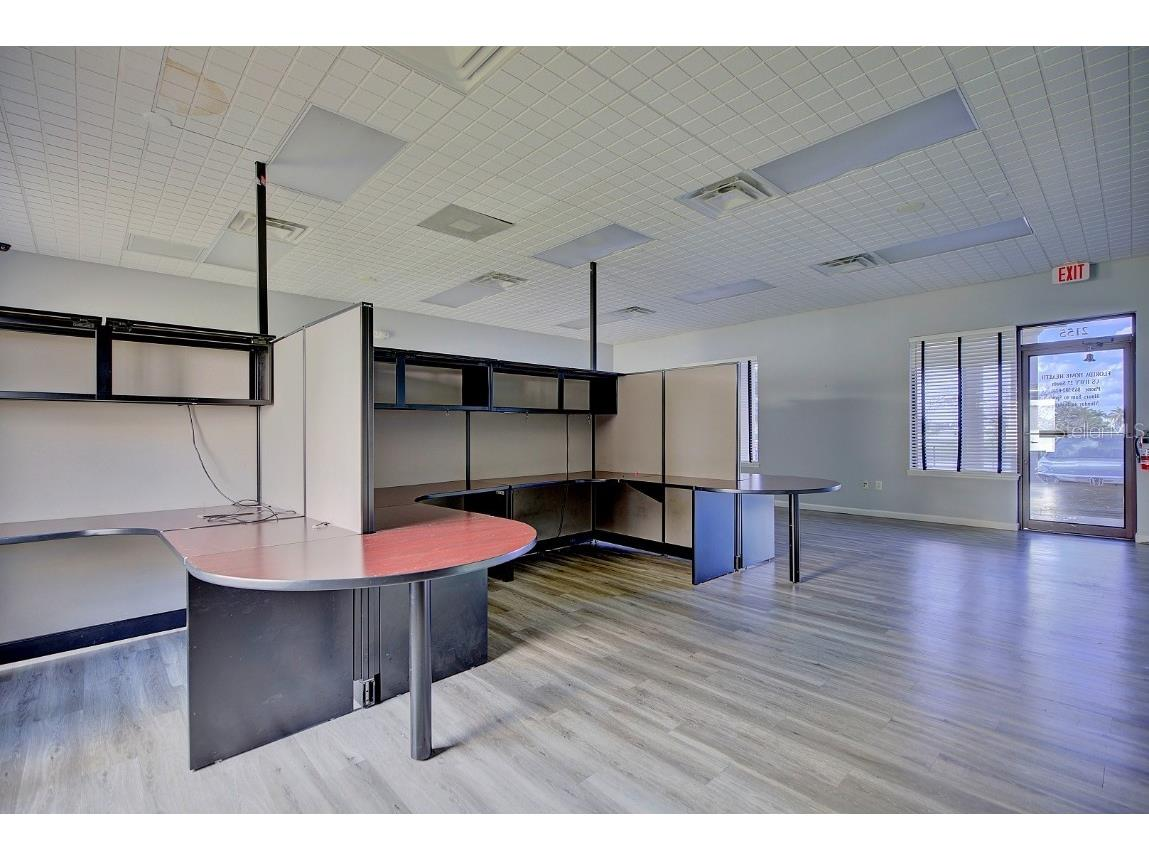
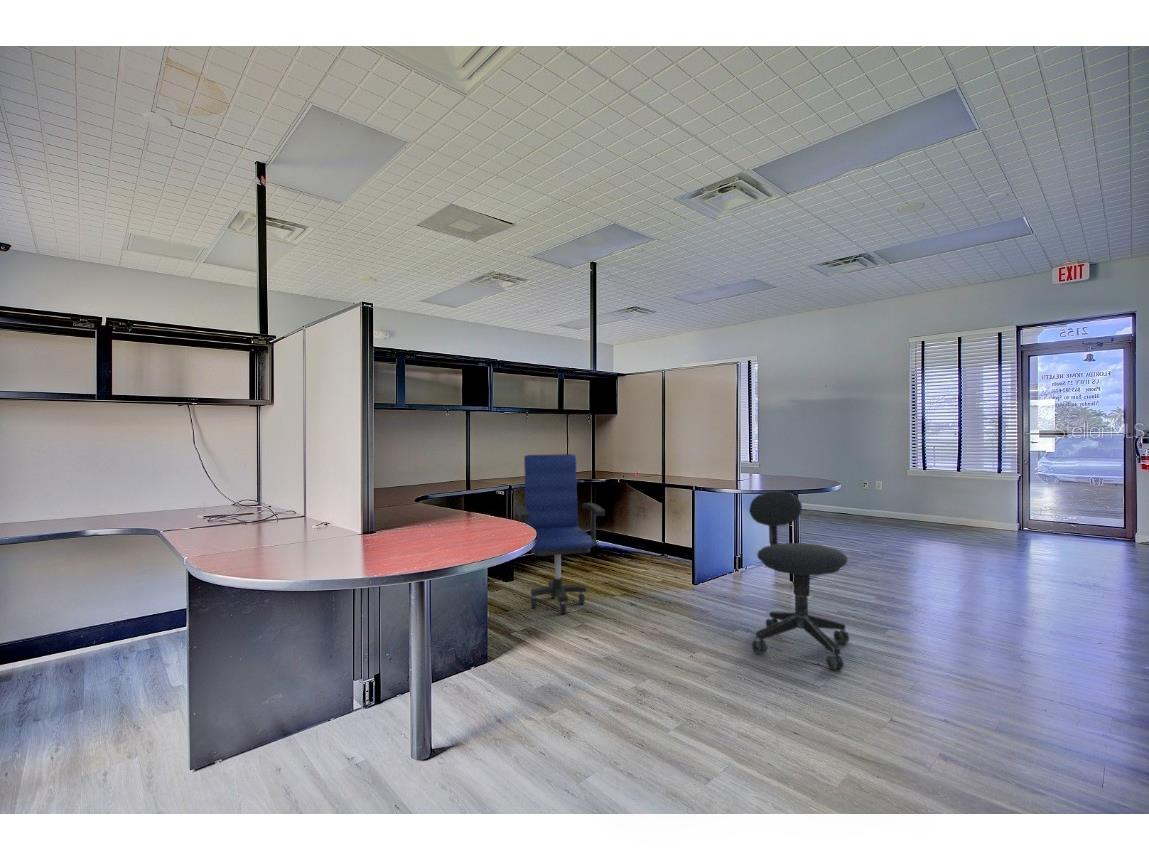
+ office chair (556, 529)
+ office chair (801, 571)
